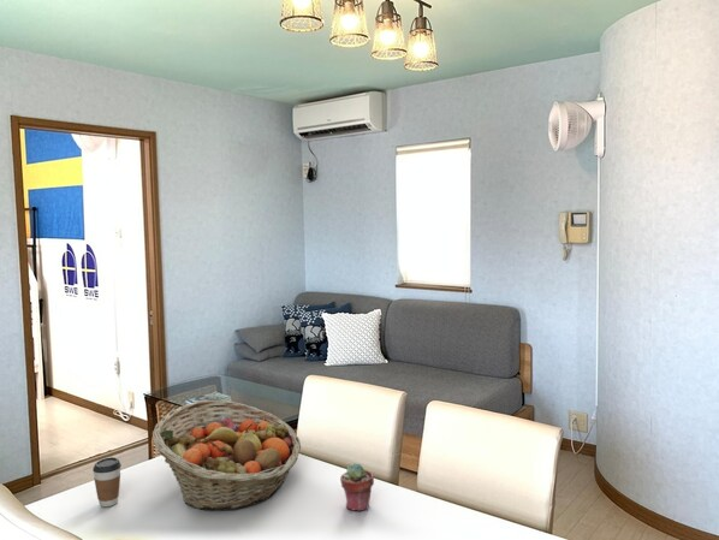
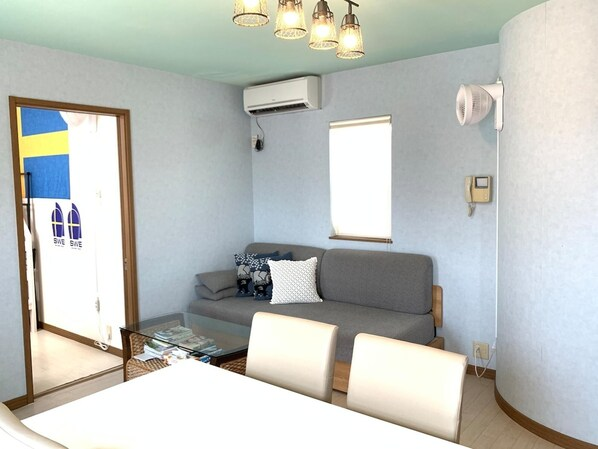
- potted succulent (357, 485)
- coffee cup (107, 482)
- fruit basket (230, 449)
